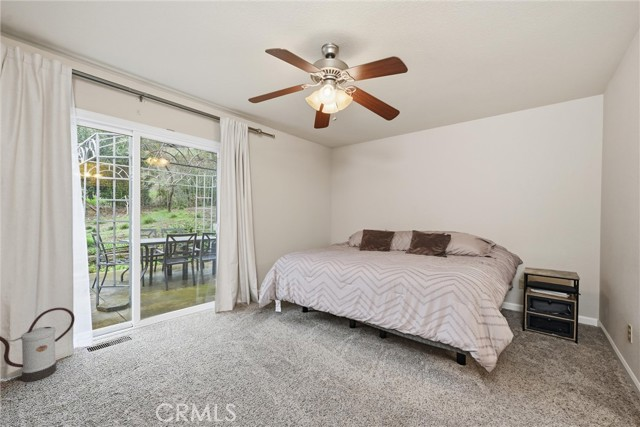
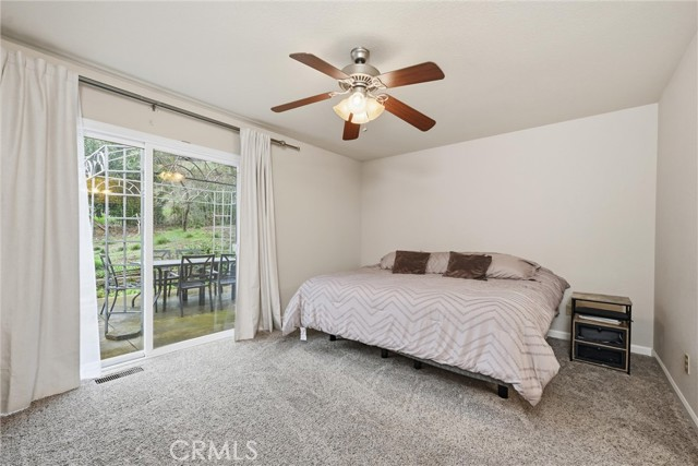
- watering can (37, 343)
